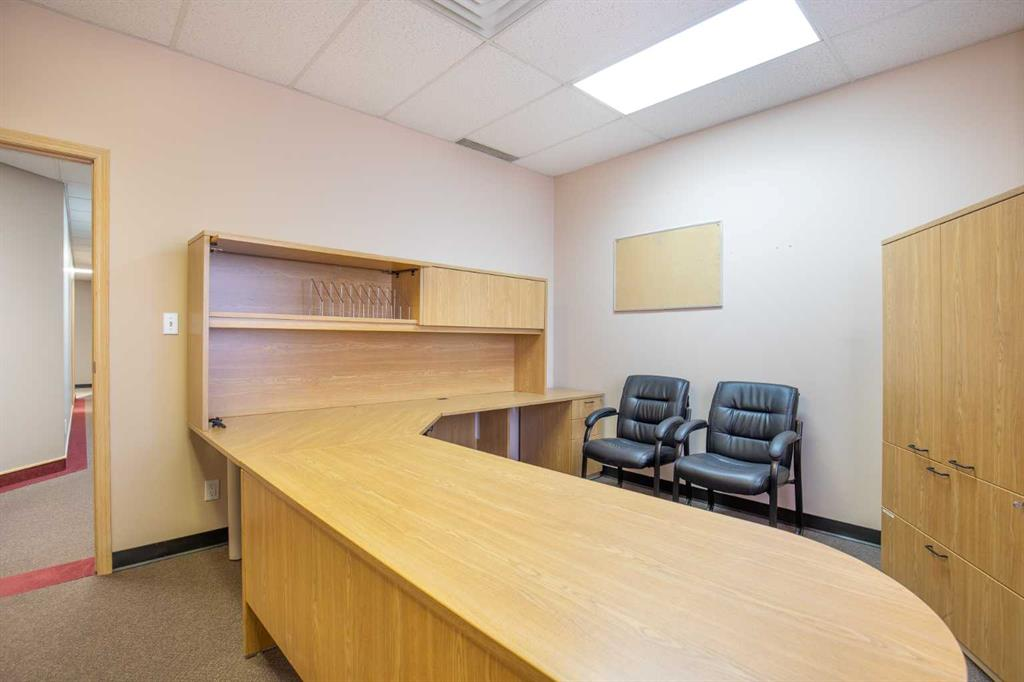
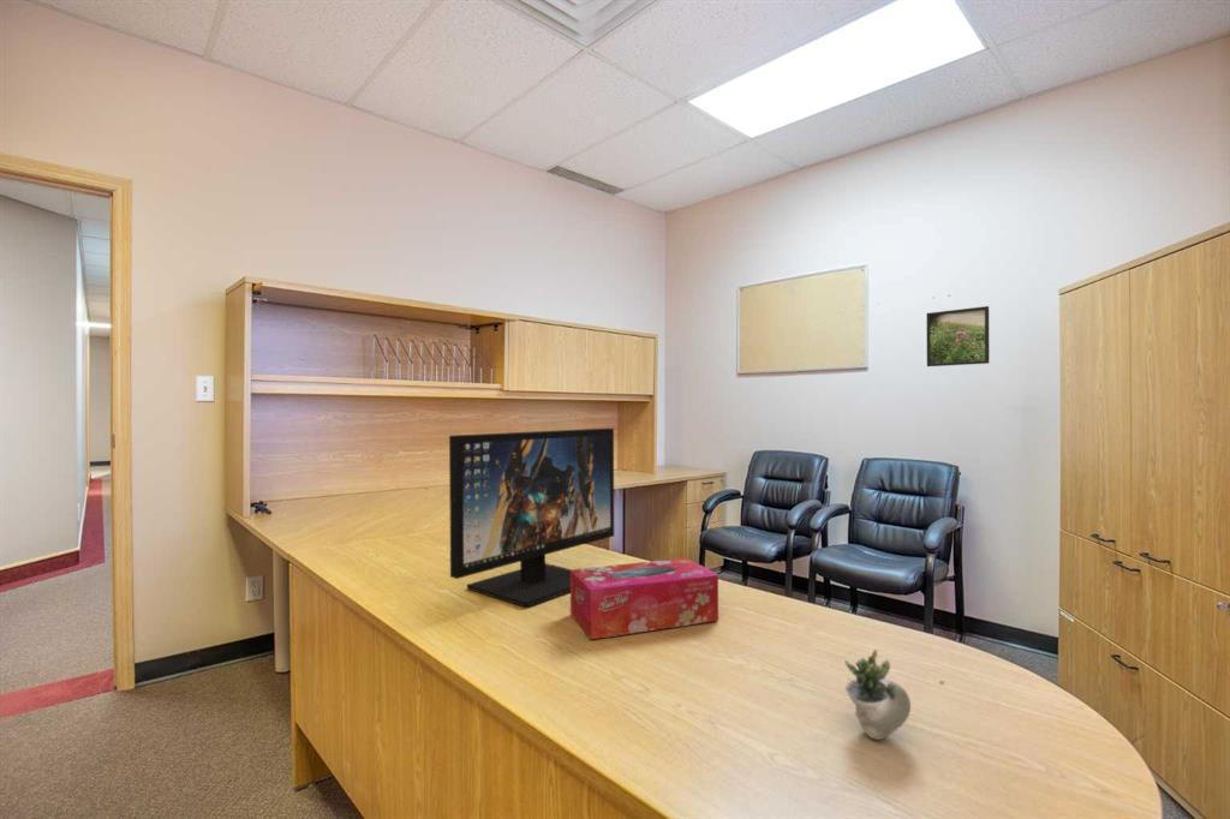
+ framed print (956, 337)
+ computer monitor (536, 507)
+ succulent plant (897, 699)
+ tissue box (643, 594)
